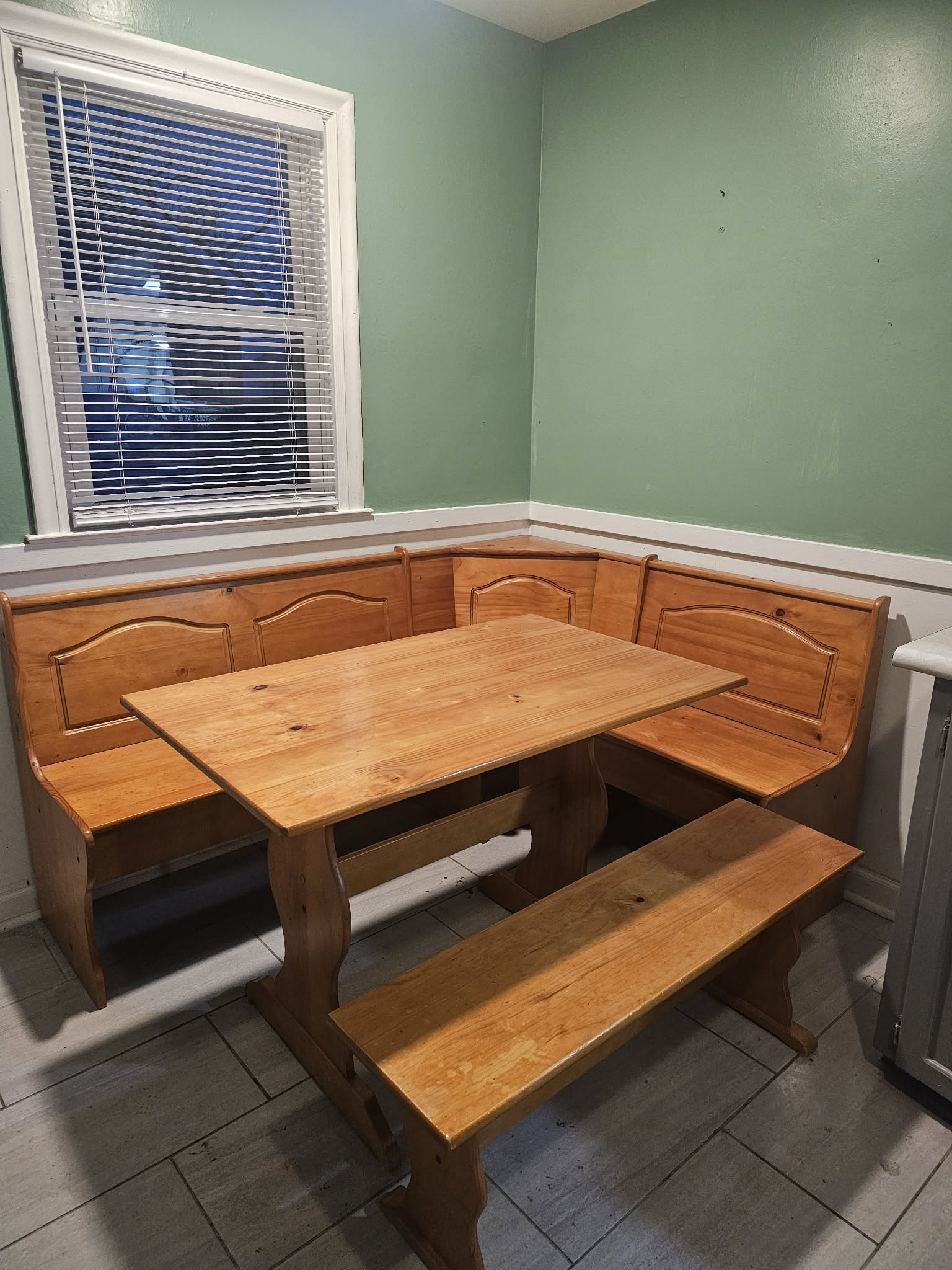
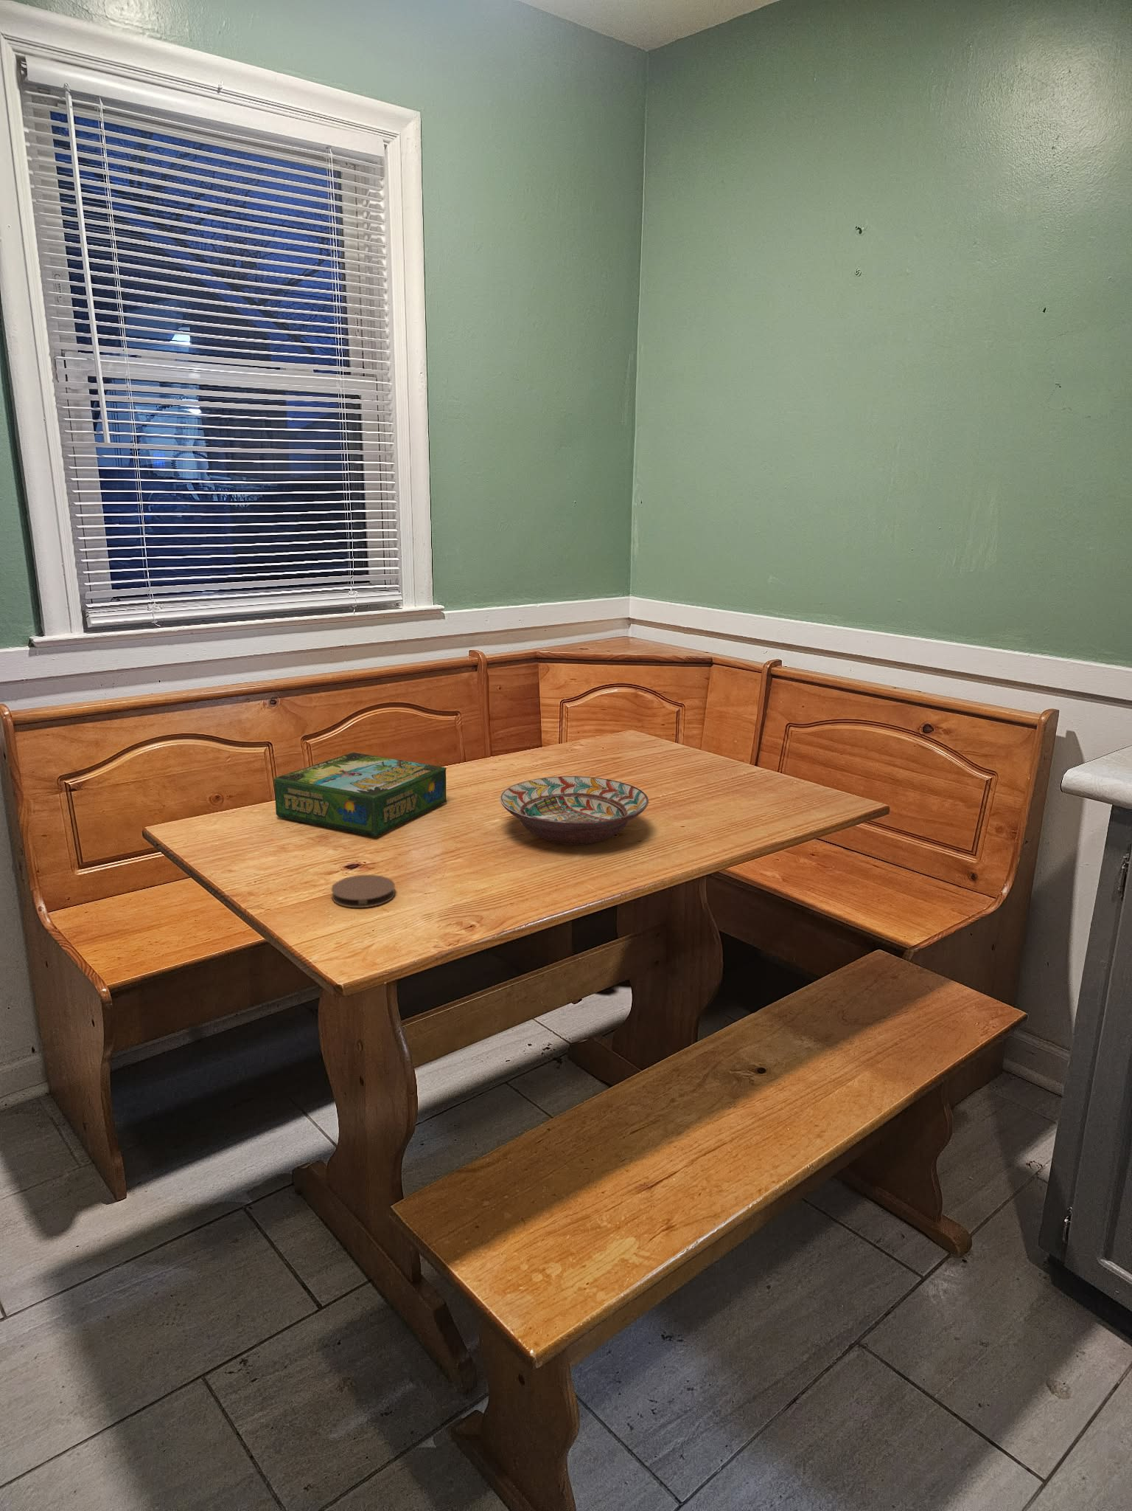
+ coaster (364, 890)
+ decorative bowl (573, 815)
+ board game (363, 791)
